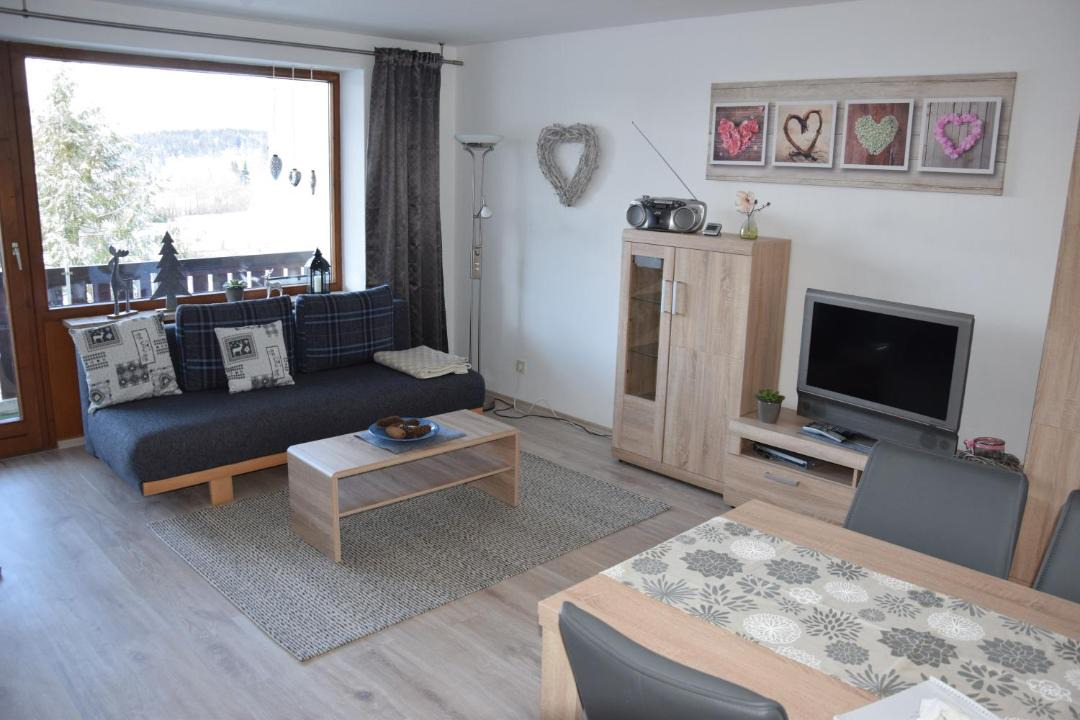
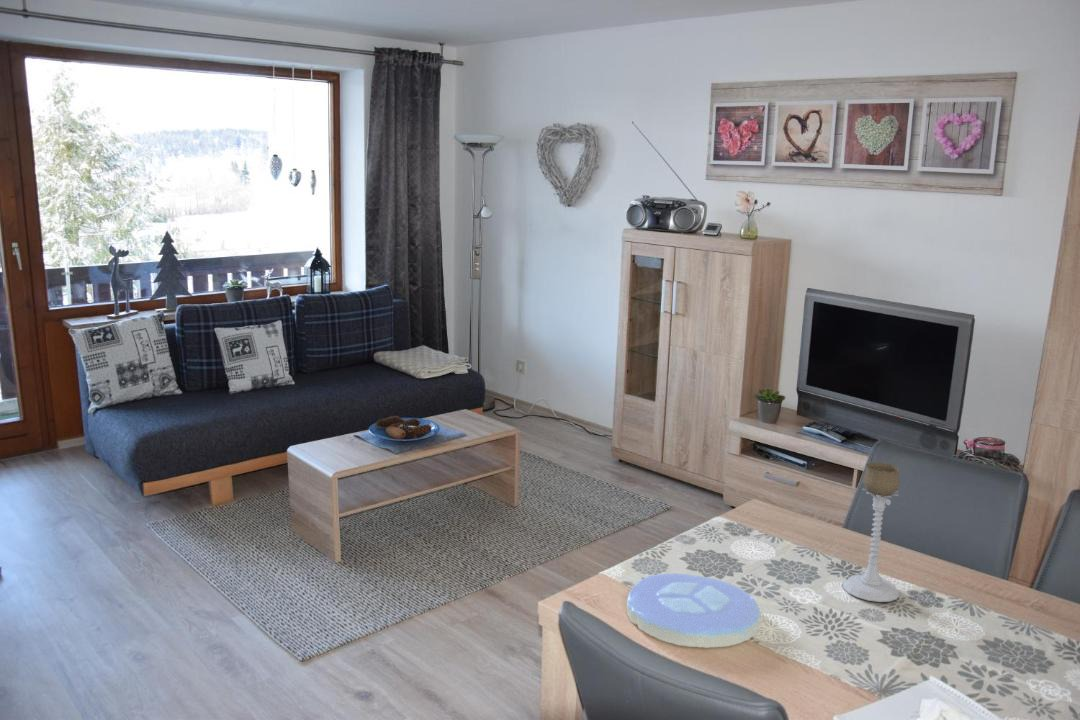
+ candle holder (876, 529)
+ plate (693, 604)
